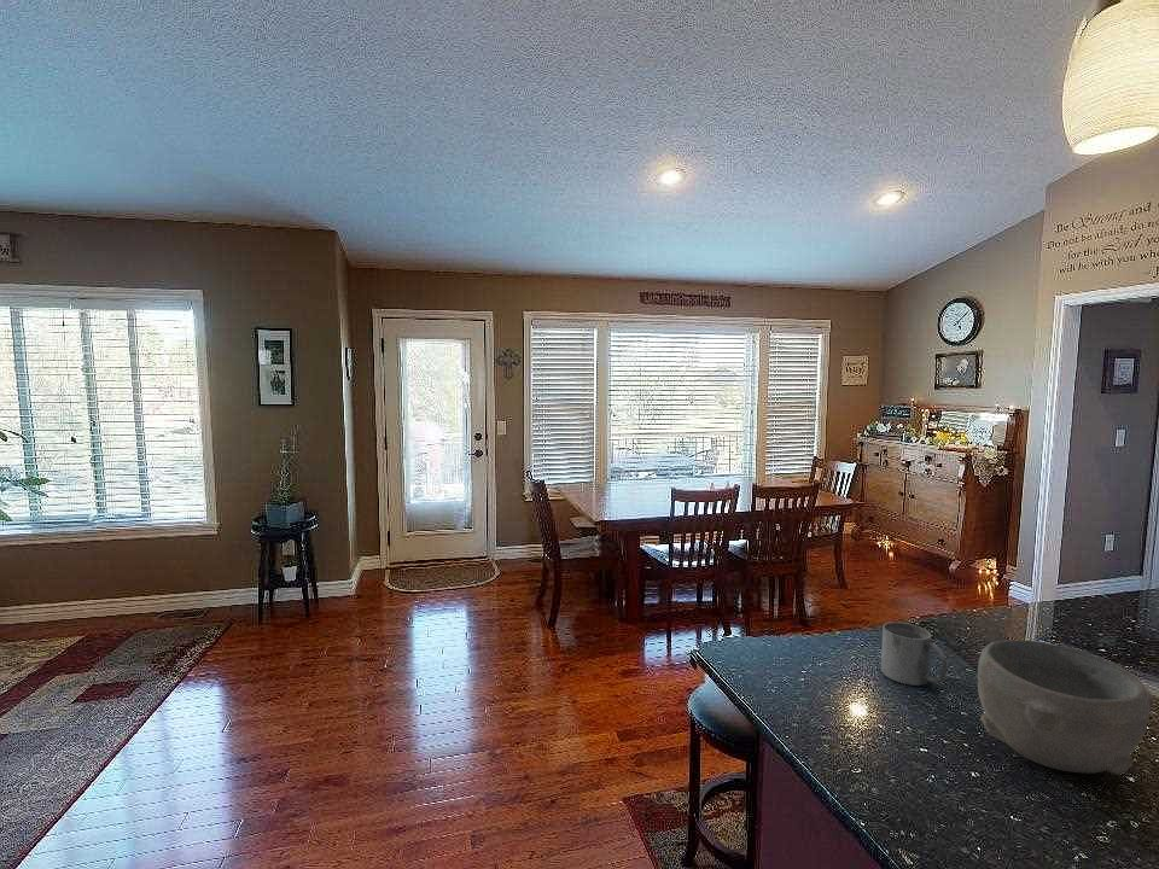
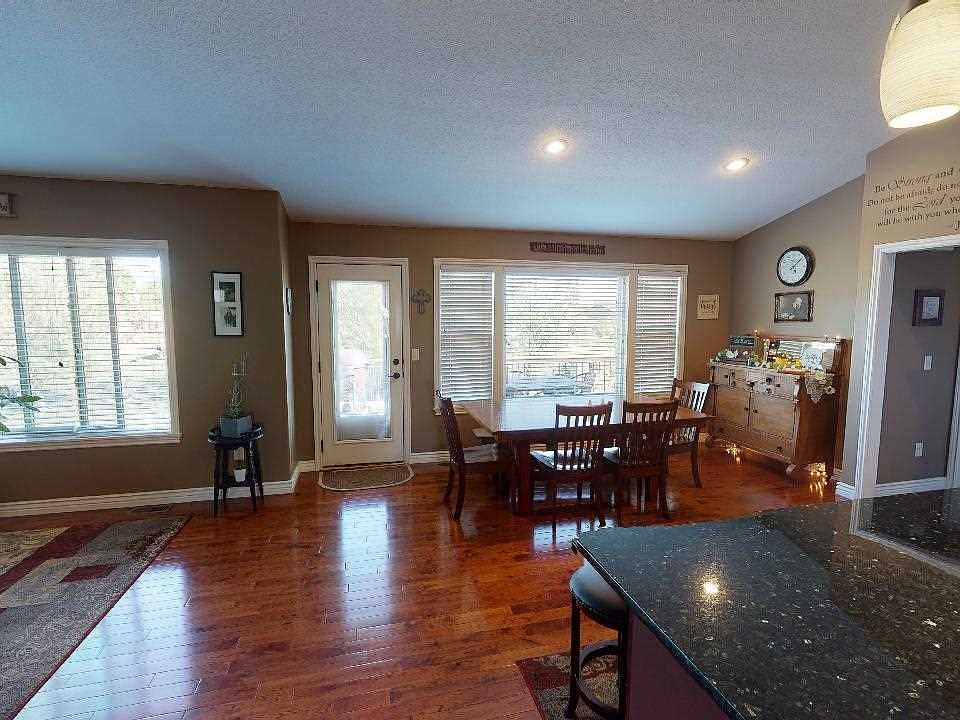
- bowl (1052, 710)
- mug (914, 655)
